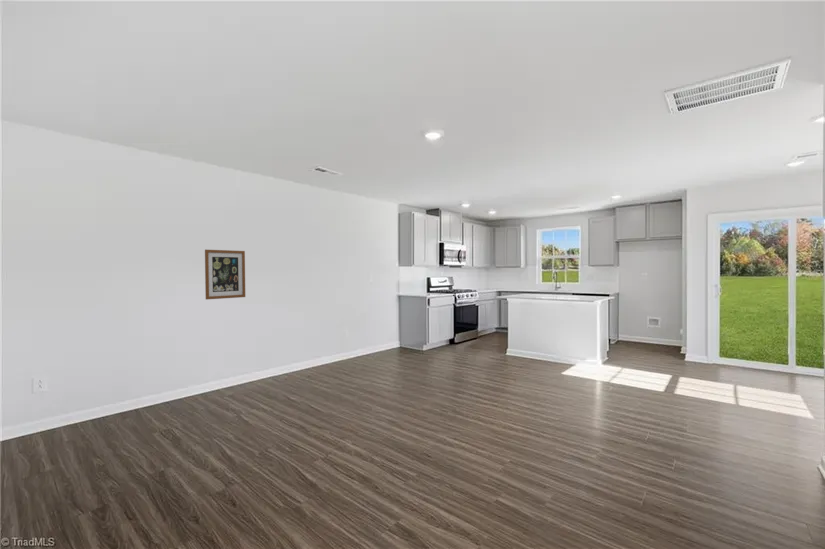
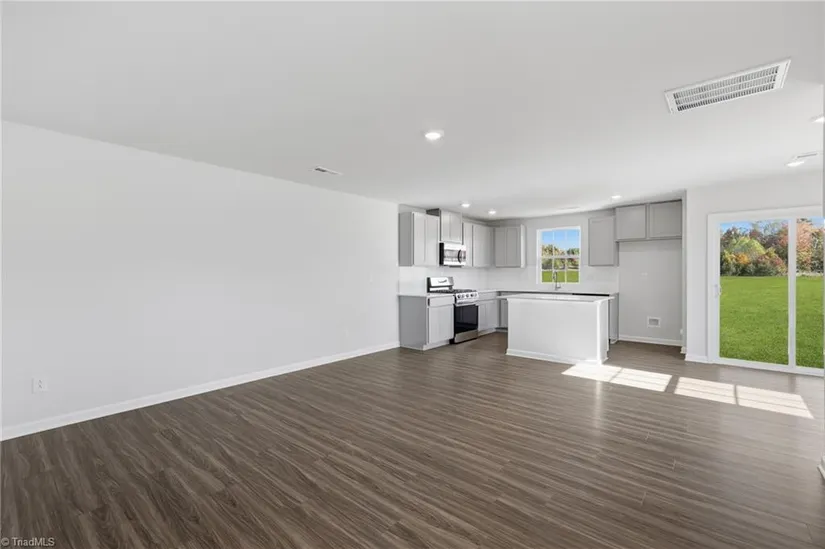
- wall art (225, 274)
